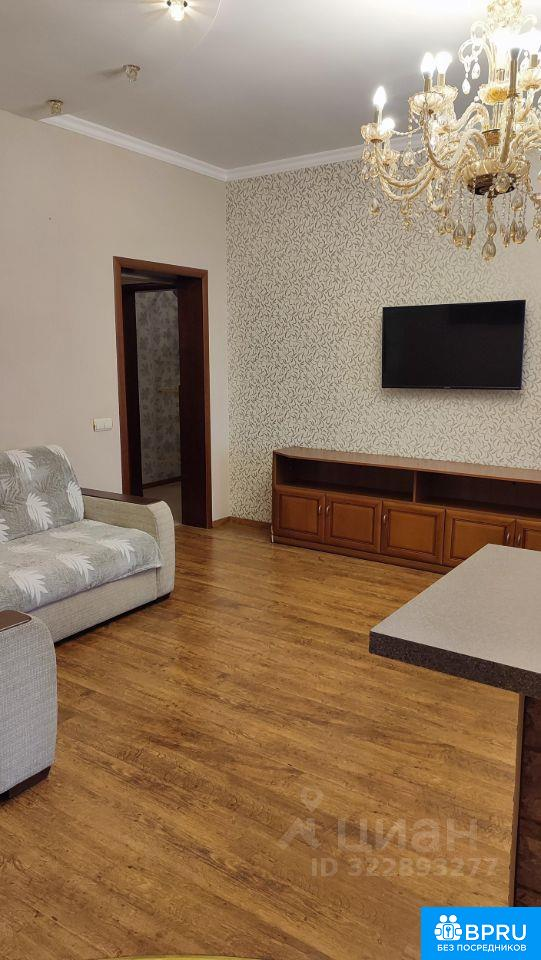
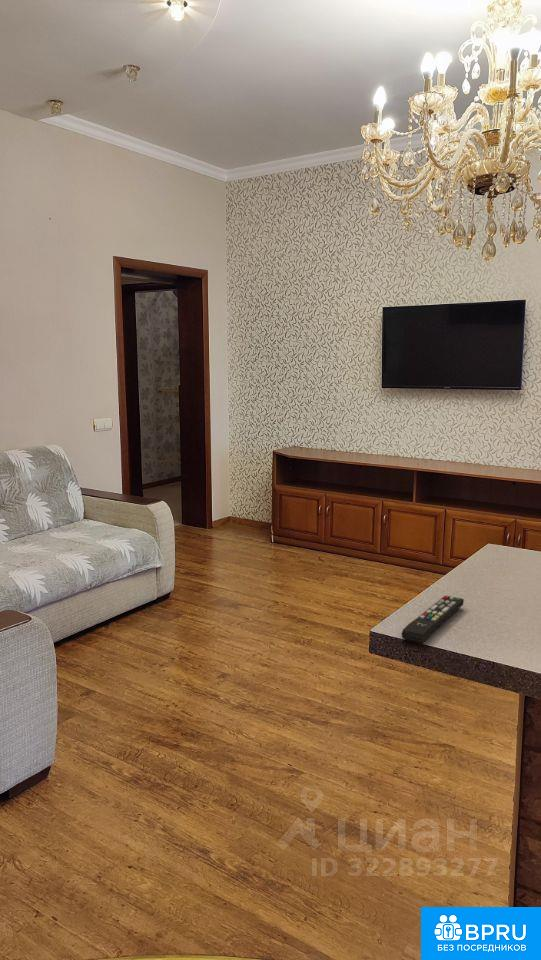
+ remote control (434, 616)
